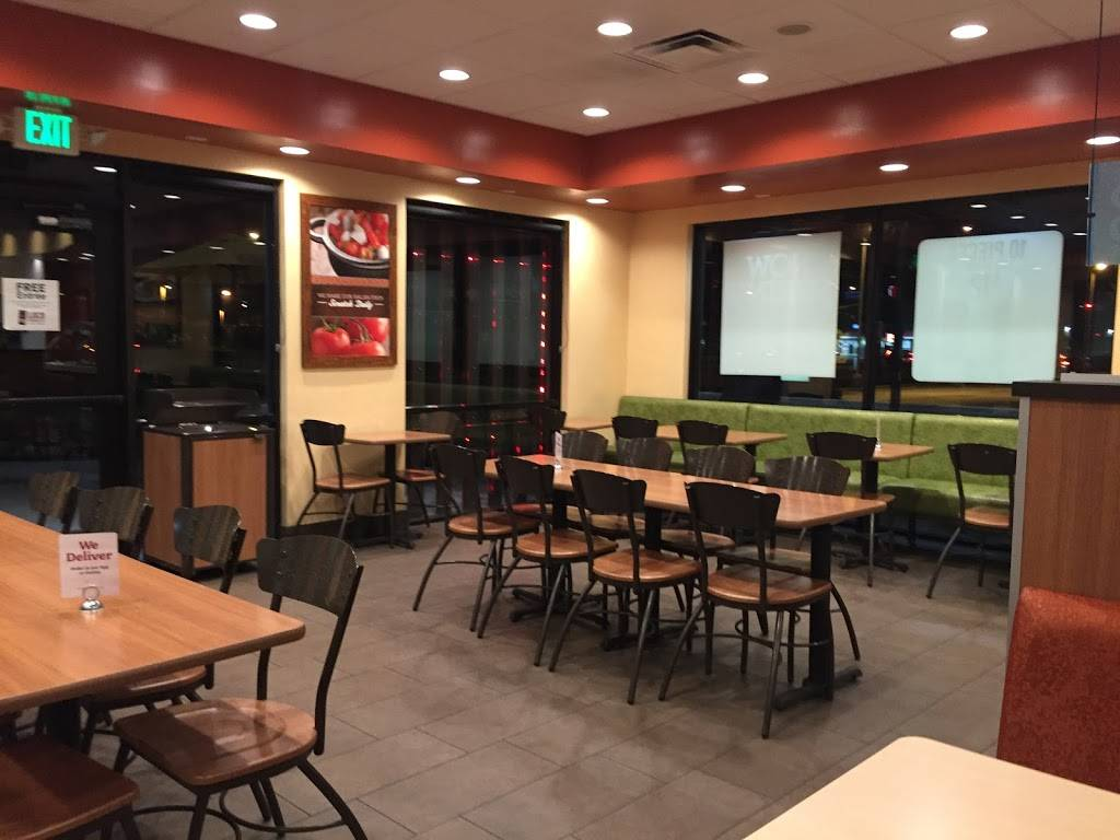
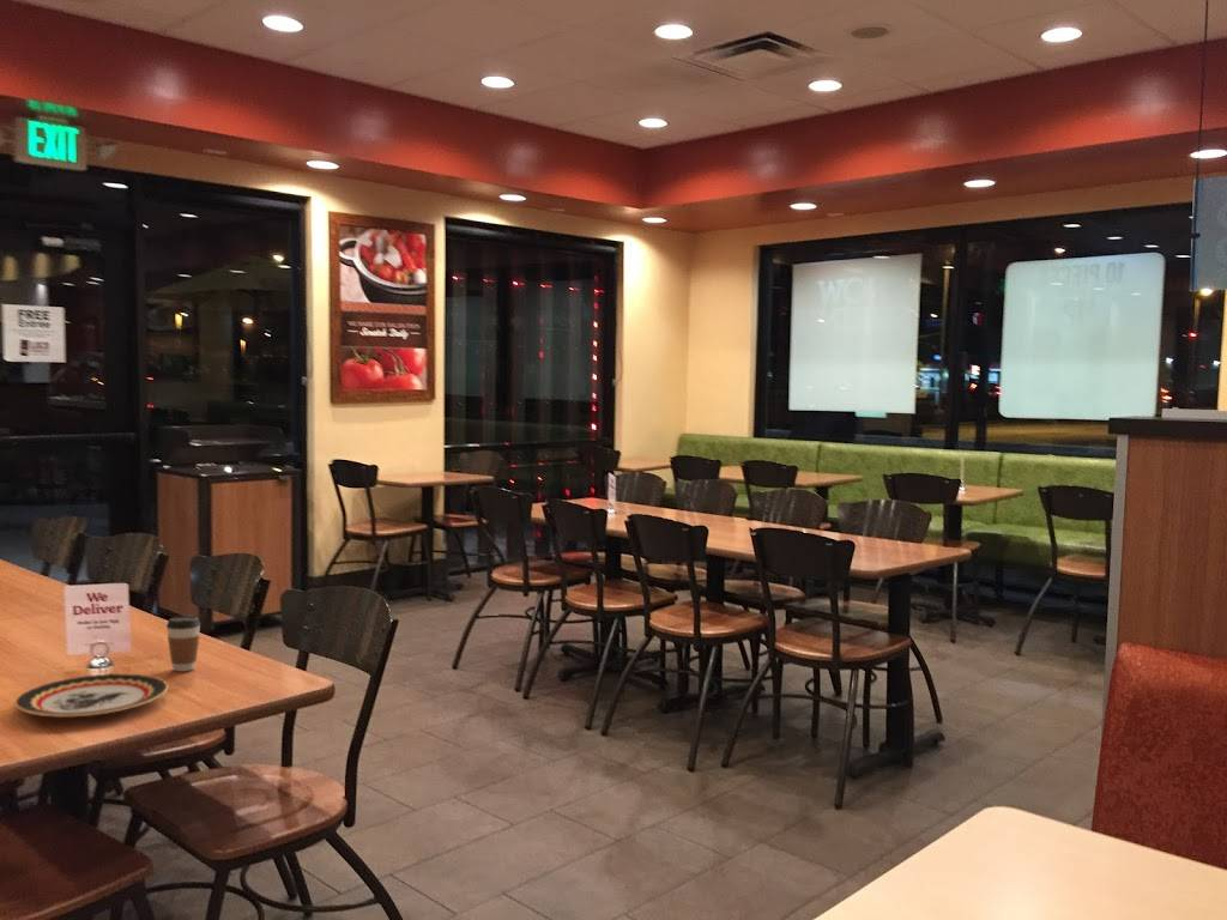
+ plate (93, 698)
+ coffee cup (183, 643)
